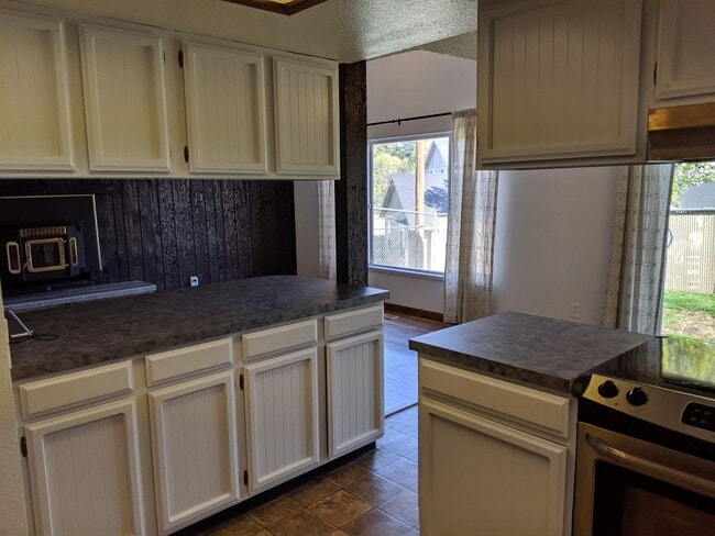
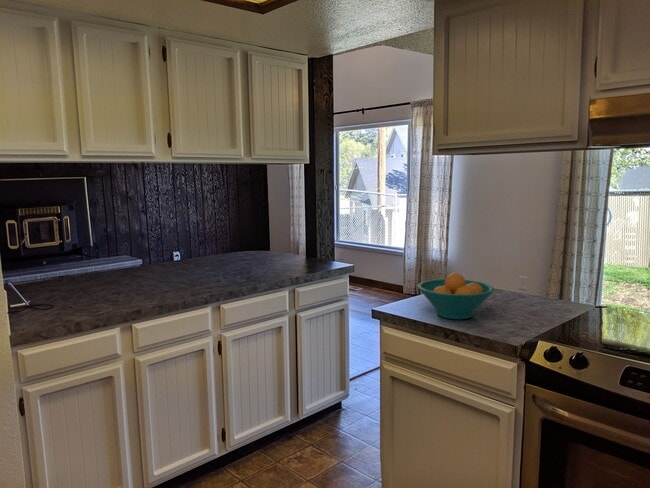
+ fruit bowl (454, 294)
